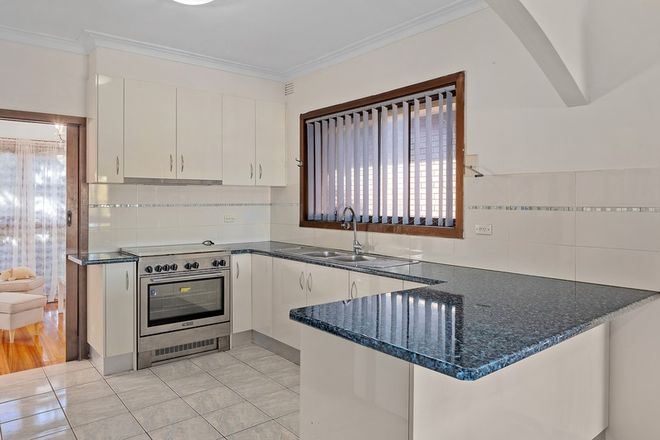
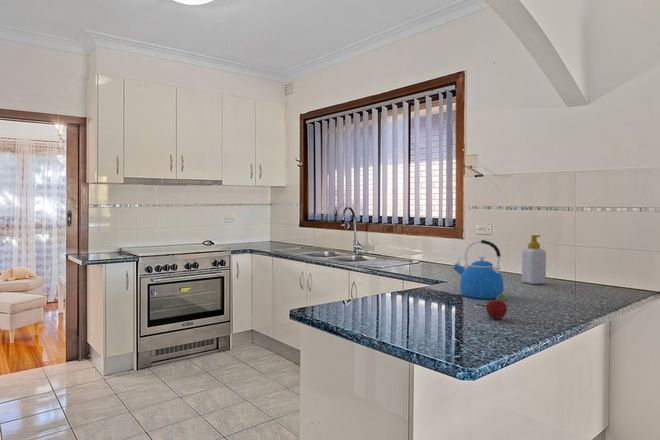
+ soap bottle (533, 259)
+ fruit (497, 304)
+ kettle (476, 267)
